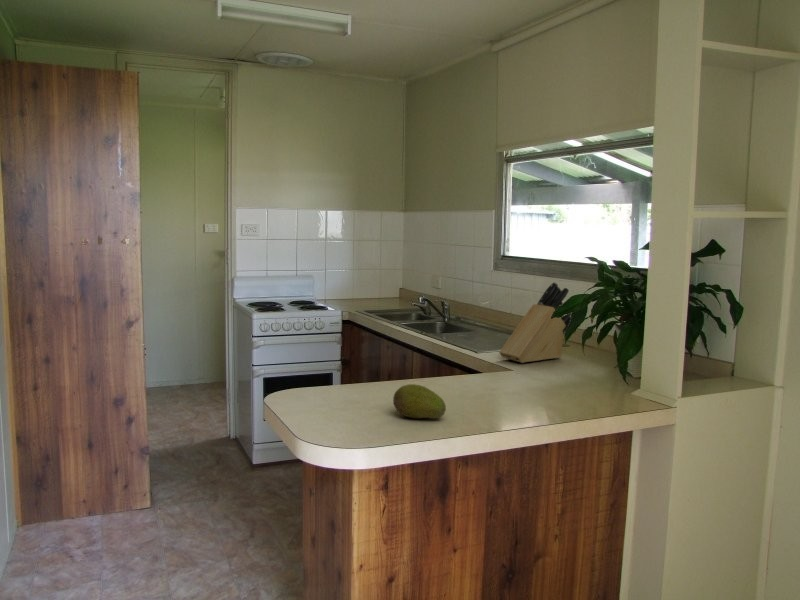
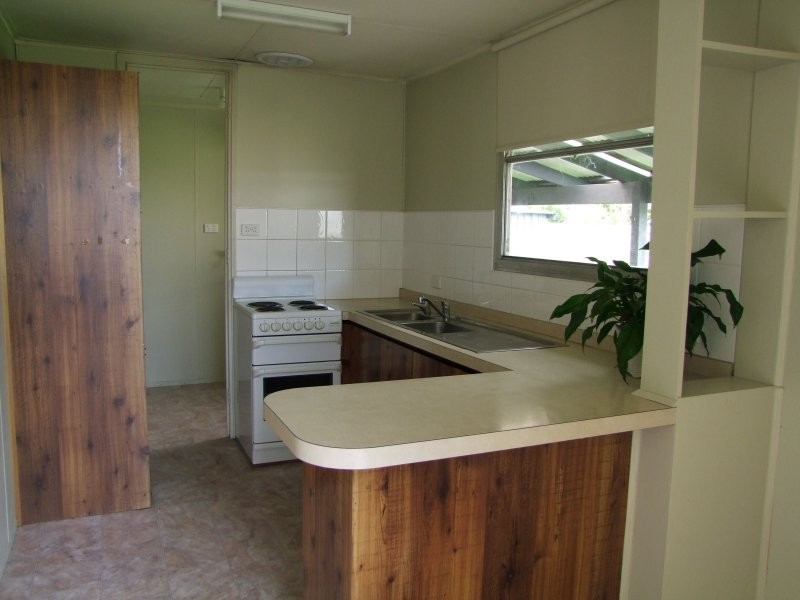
- fruit (419, 401)
- knife block (540, 320)
